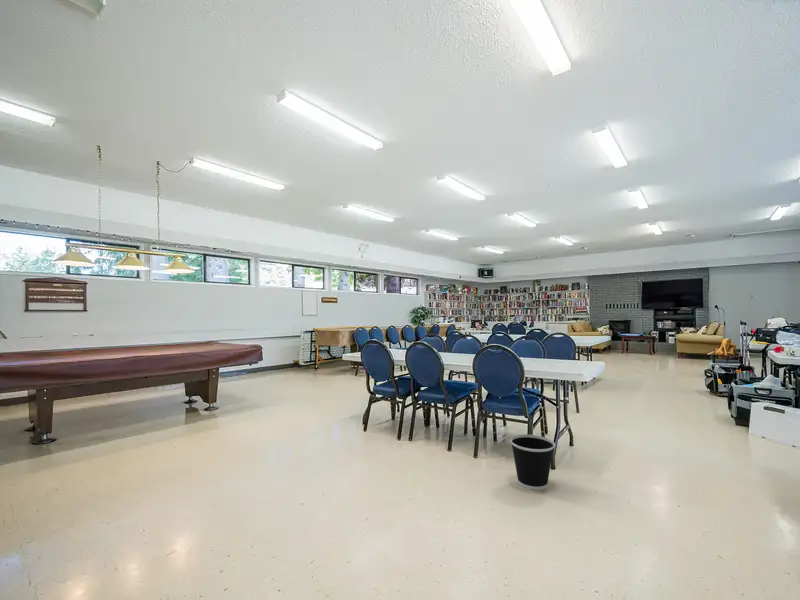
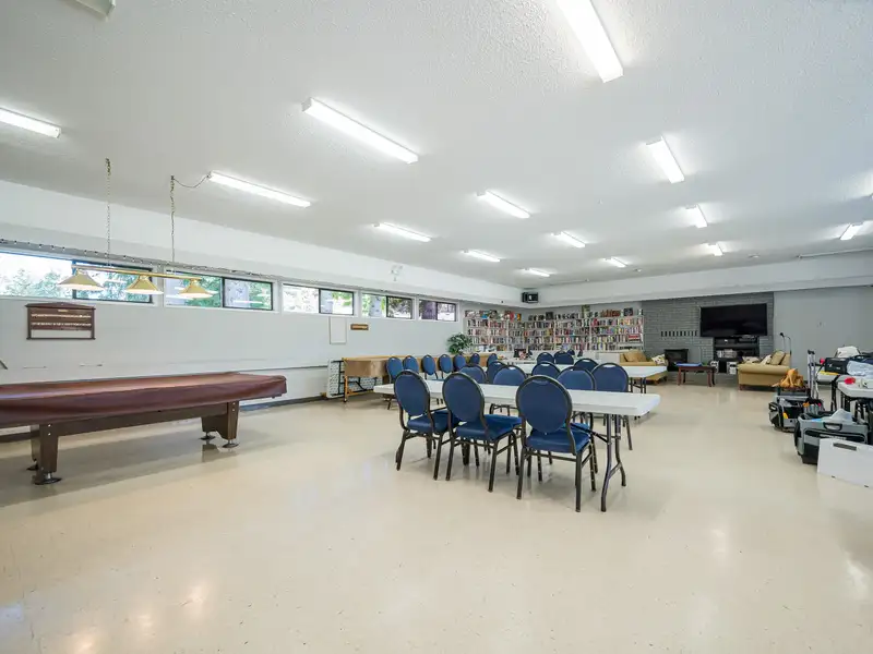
- wastebasket (532, 462)
